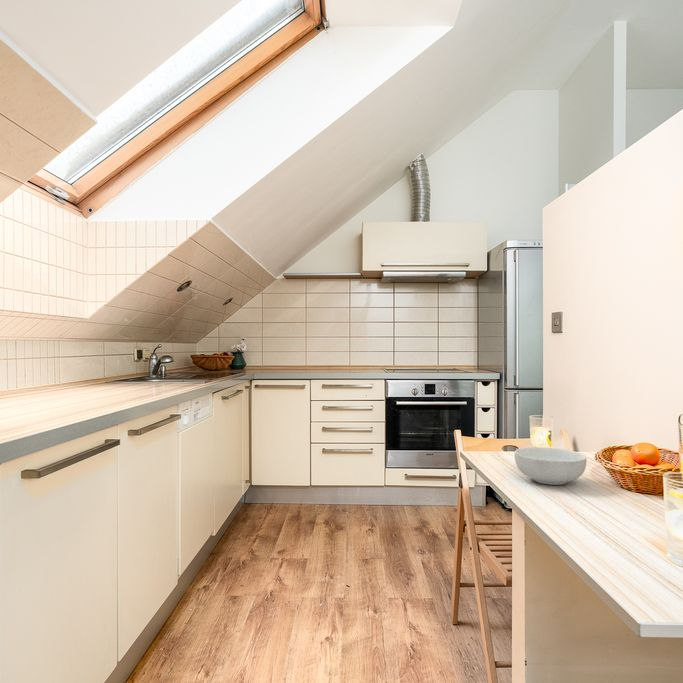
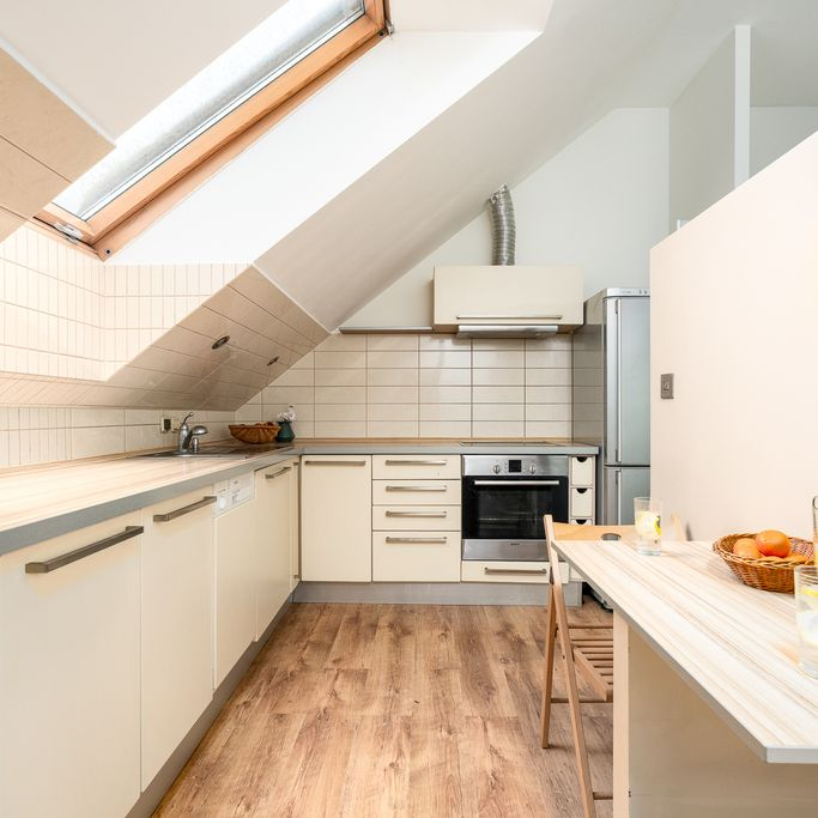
- cereal bowl (549, 467)
